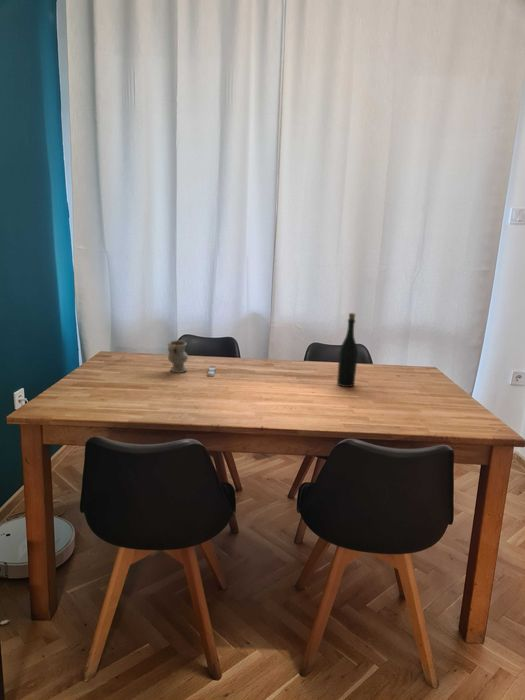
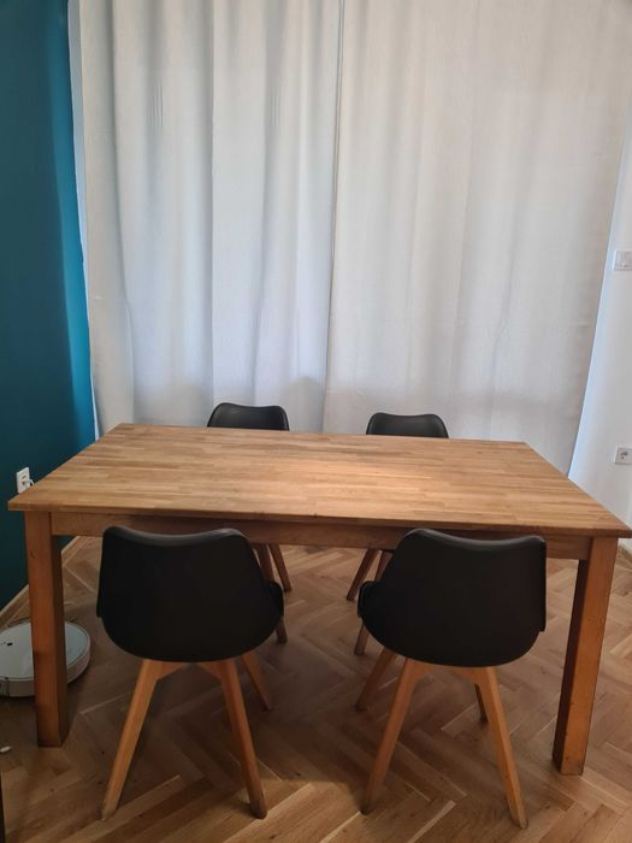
- bottle (348, 349)
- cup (187, 356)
